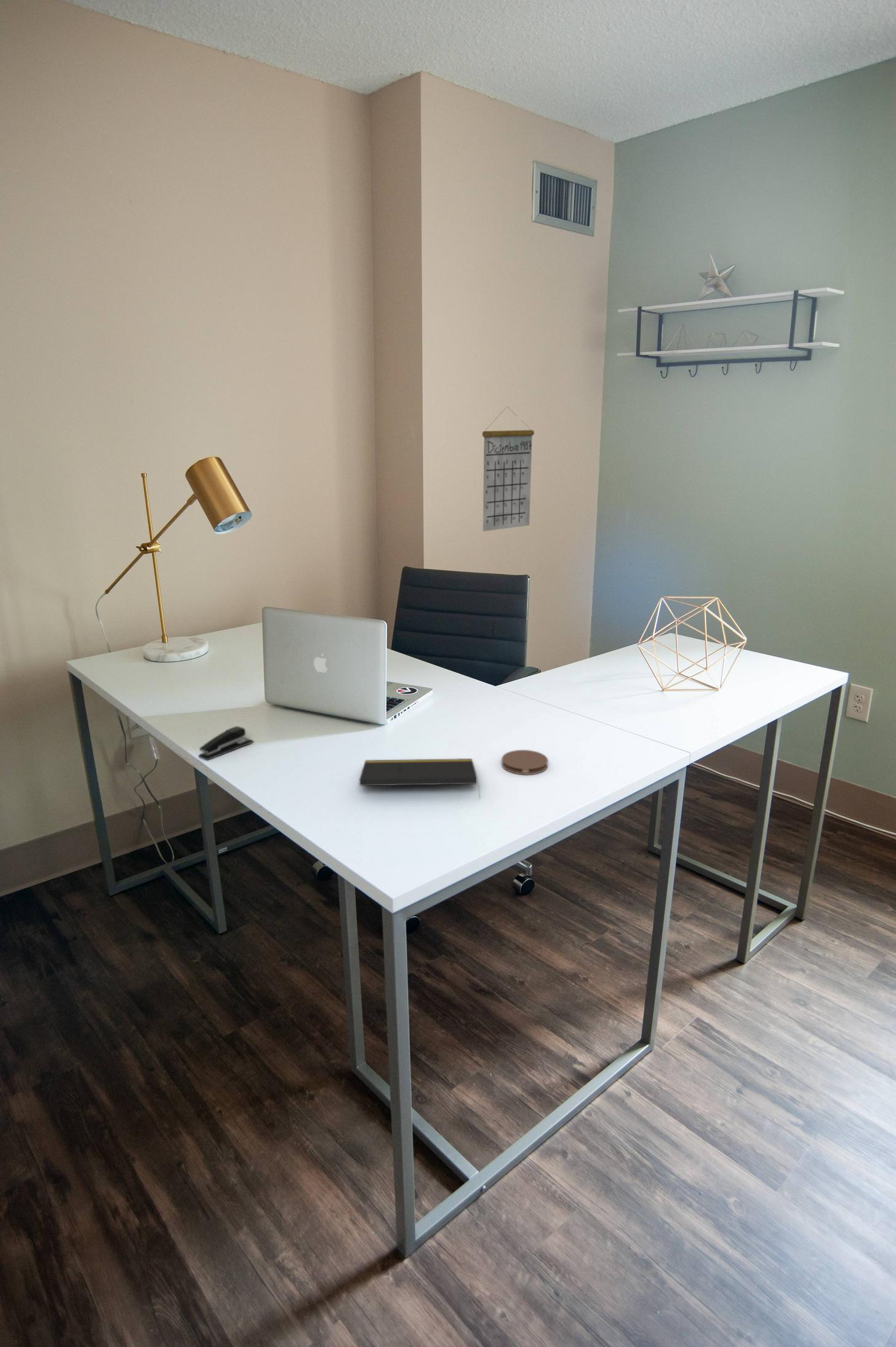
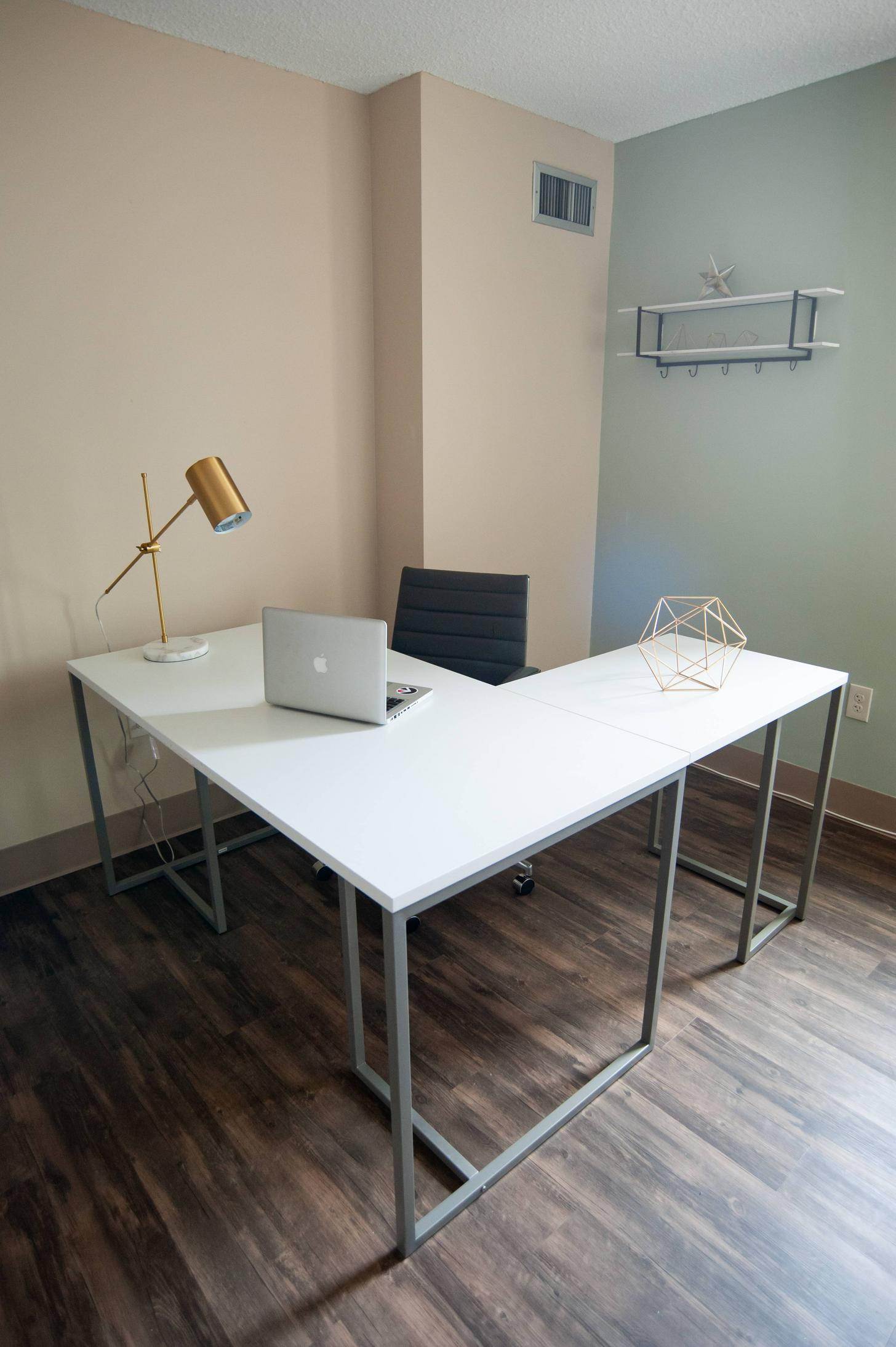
- notepad (418, 771)
- stapler (225, 741)
- calendar (508, 468)
- coaster (524, 762)
